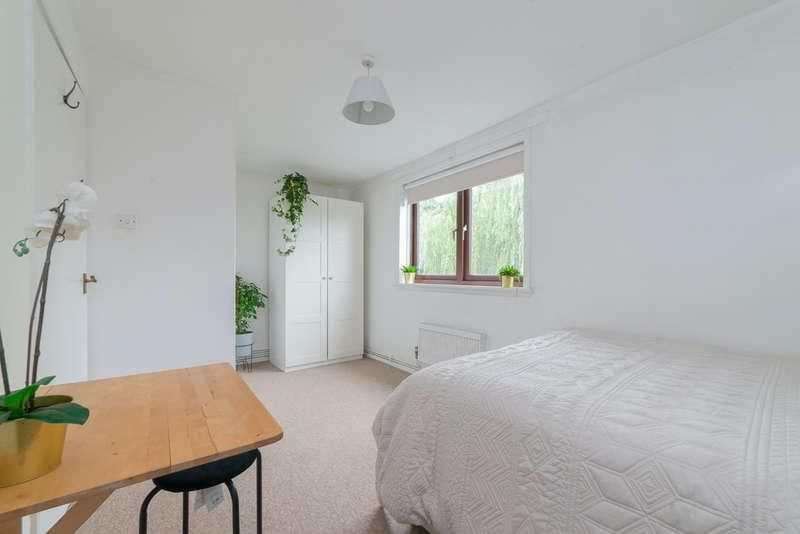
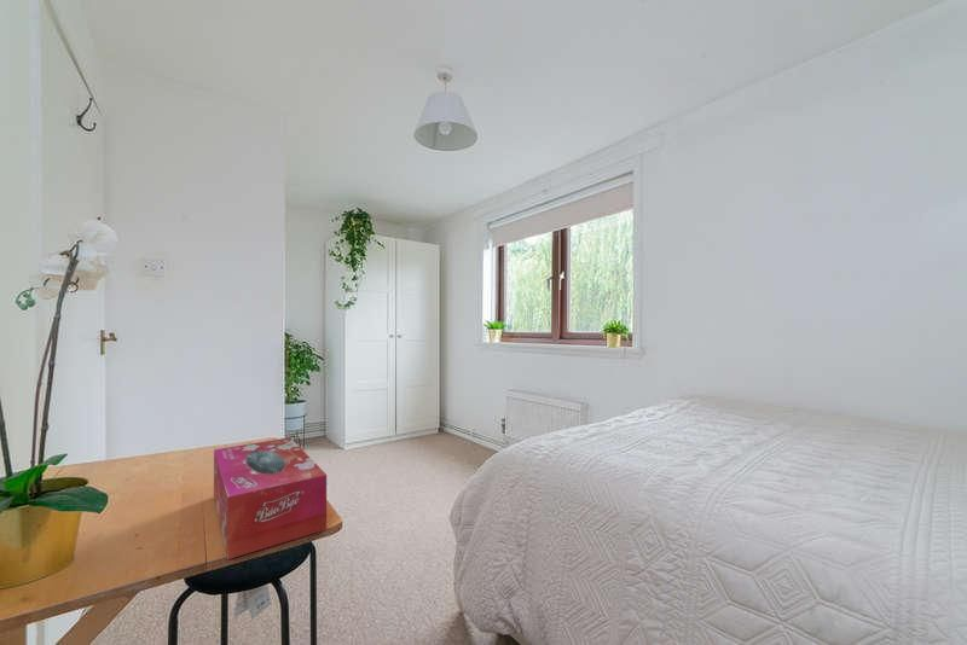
+ tissue box (265, 486)
